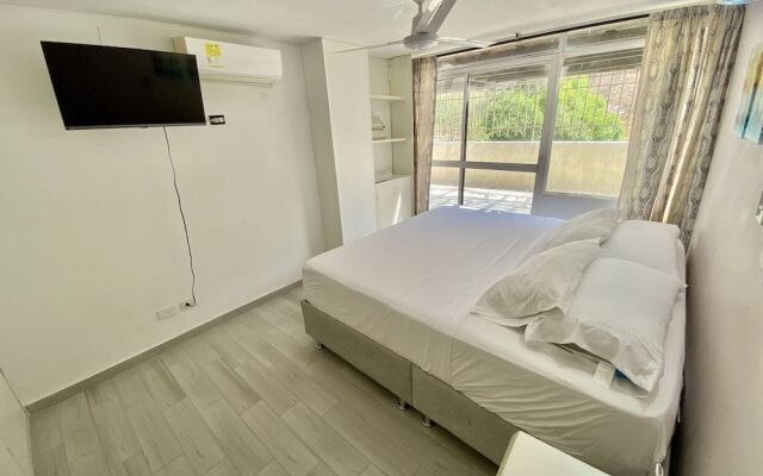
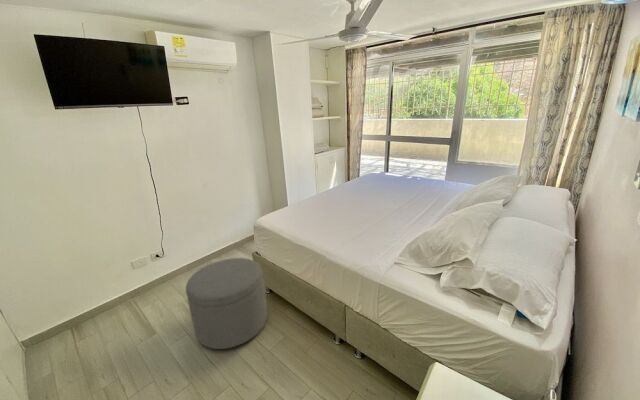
+ ottoman (229, 299)
